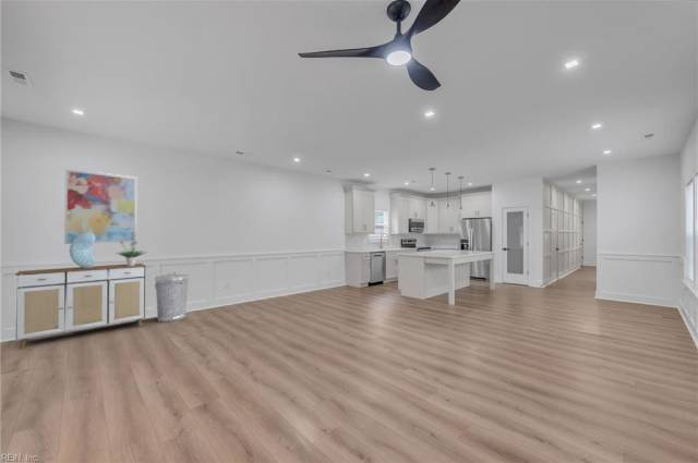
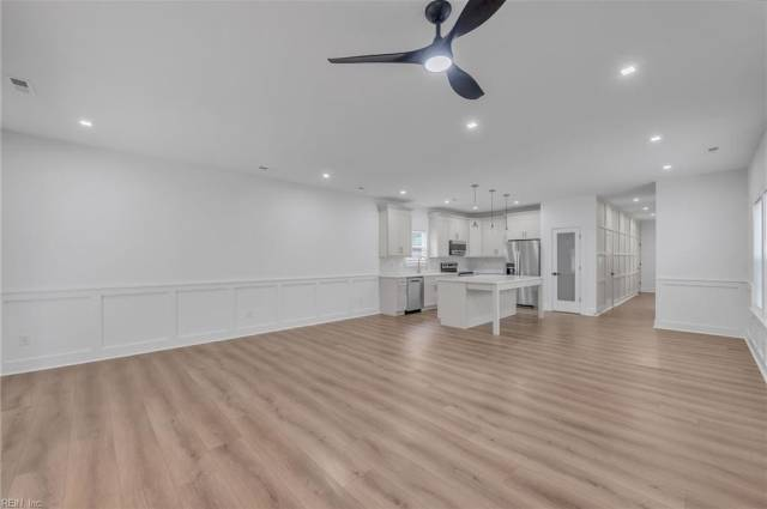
- potted plant (132, 248)
- wall art (103, 208)
- sideboard (87, 300)
- decorative sculpture (83, 249)
- trash can (171, 294)
